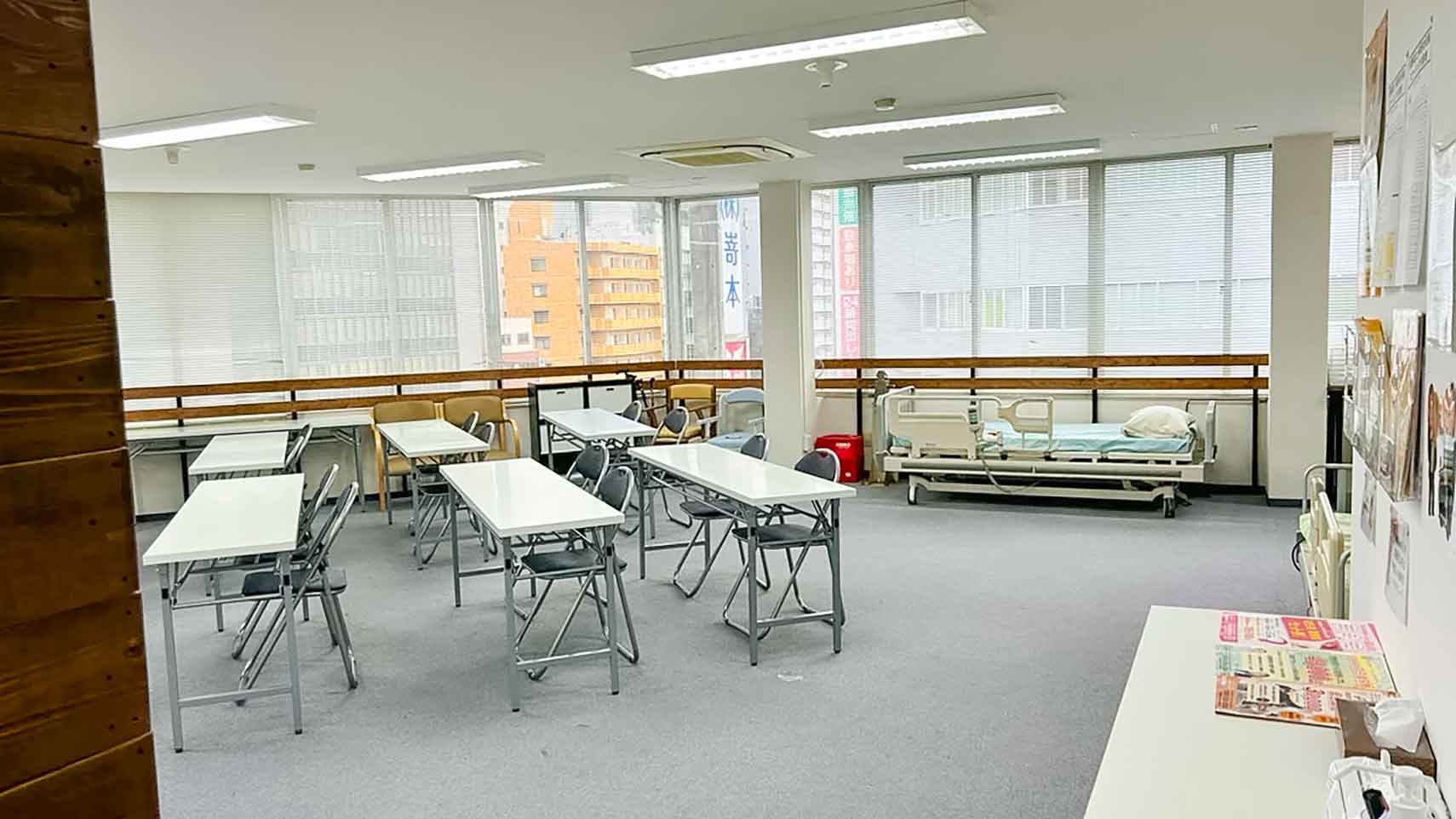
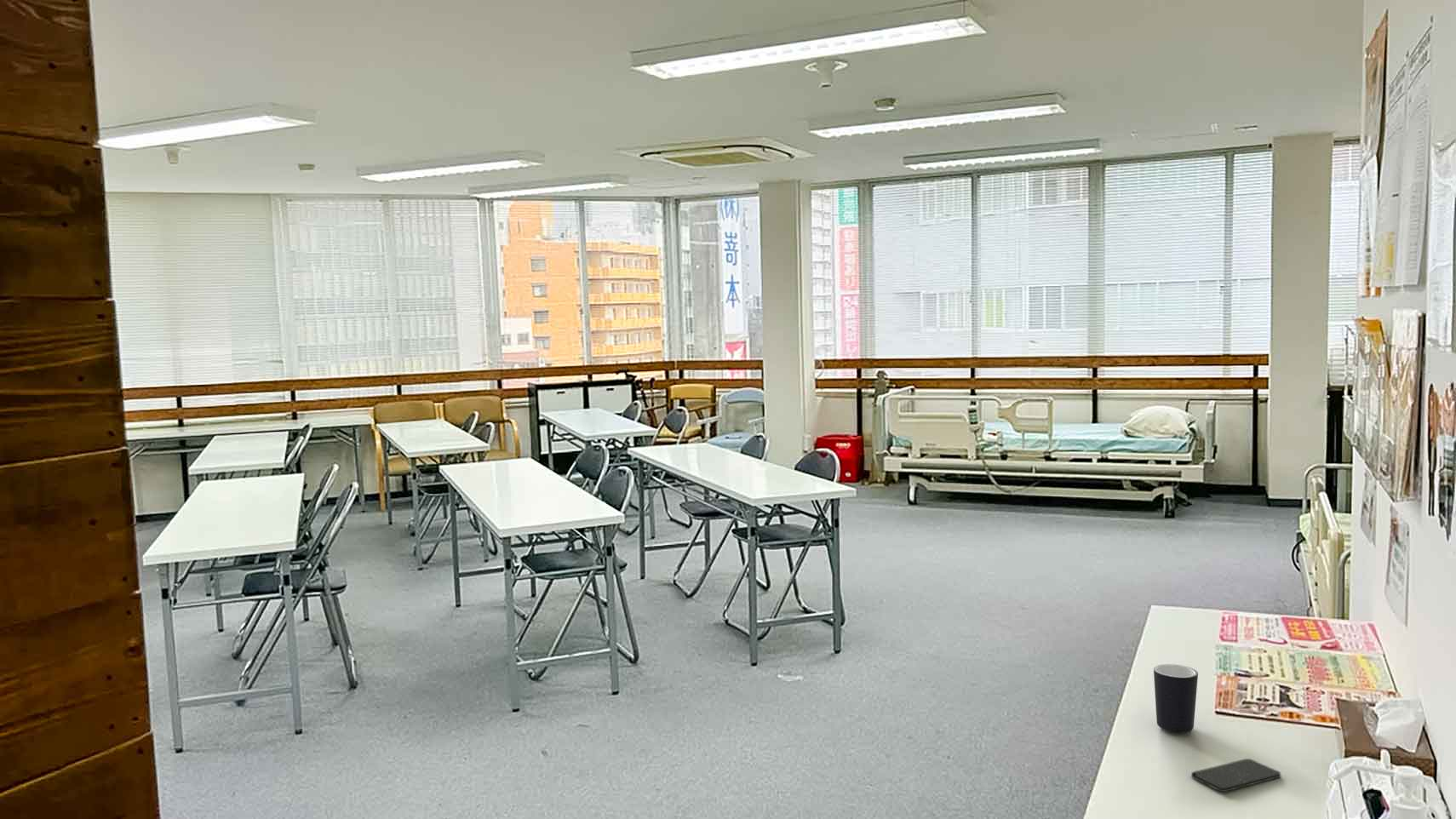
+ smartphone (1235, 774)
+ mug (1174, 697)
